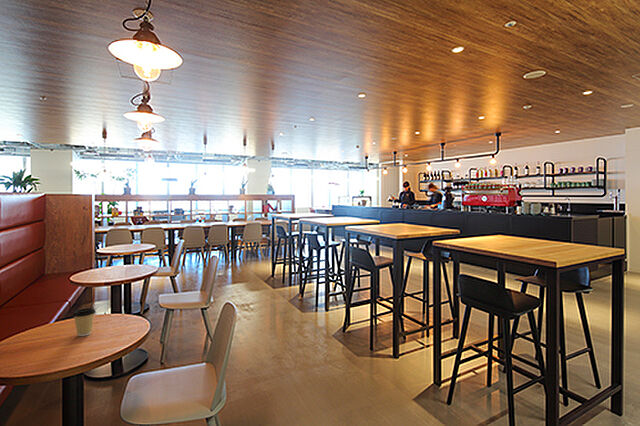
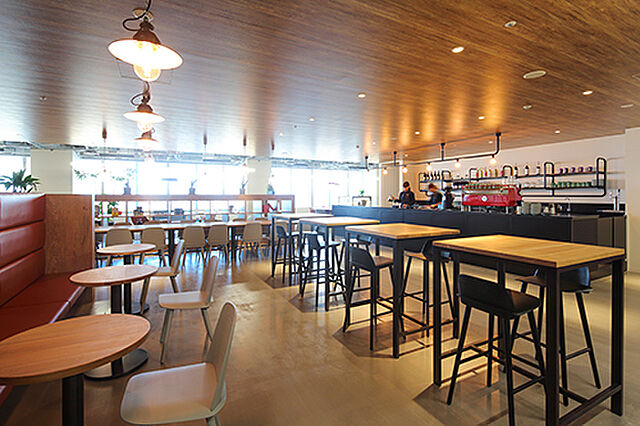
- coffee cup (84, 321)
